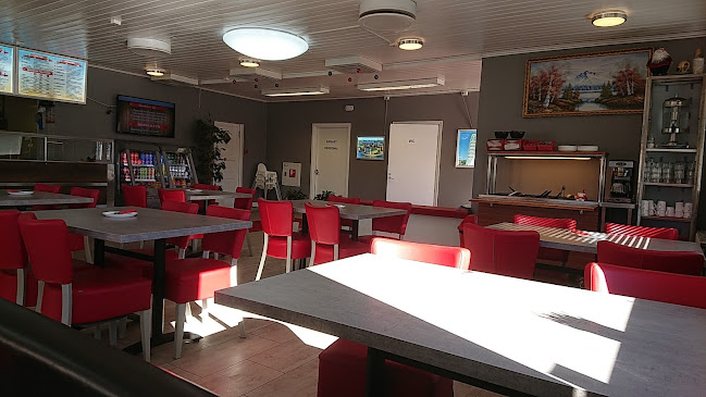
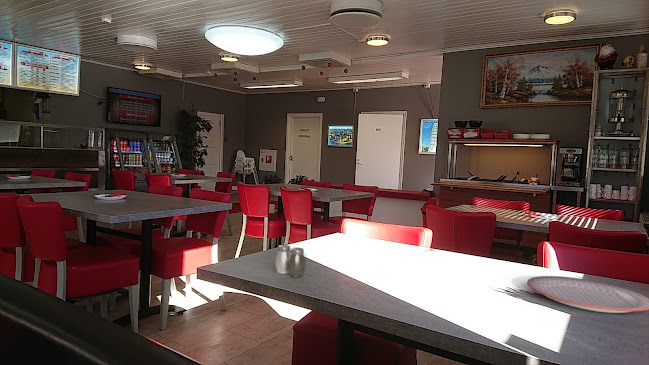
+ salt and pepper shaker (290, 260)
+ plate (585, 295)
